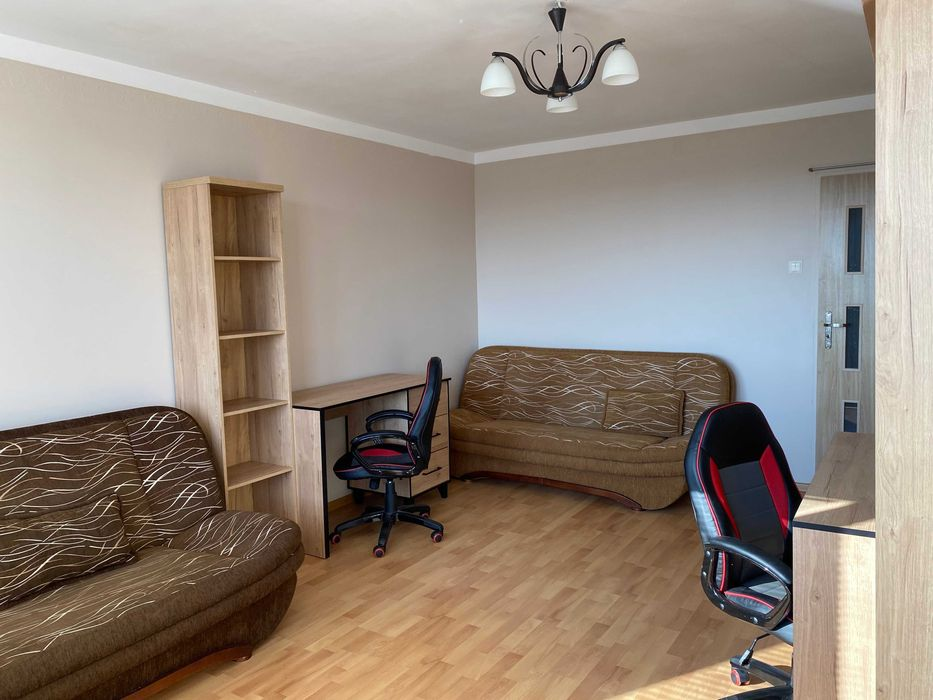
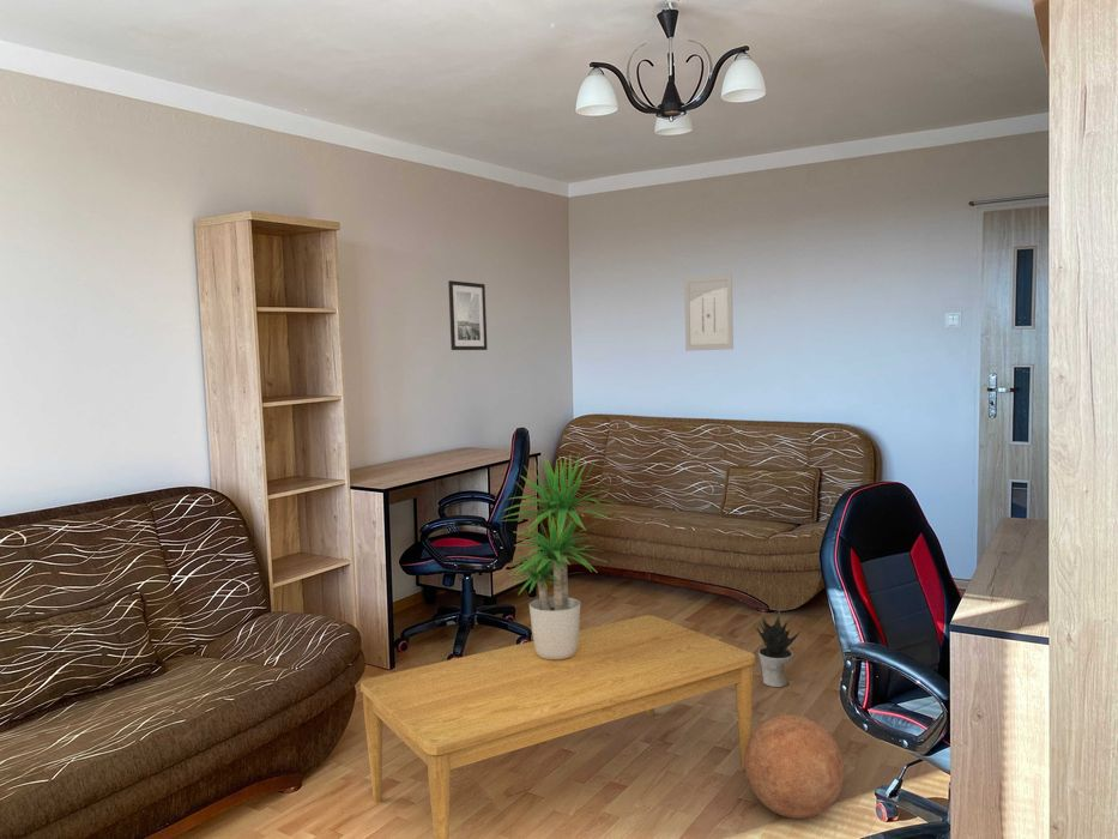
+ decorative ball (792, 765)
+ coffee table (563, 726)
+ wall art (708, 313)
+ potted plant (776, 647)
+ potted plant (561, 555)
+ wall art (467, 315)
